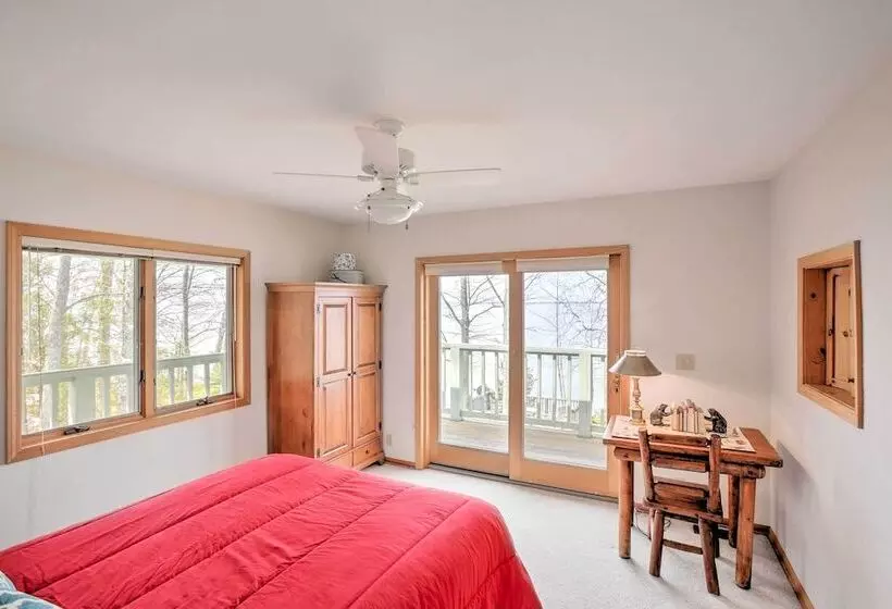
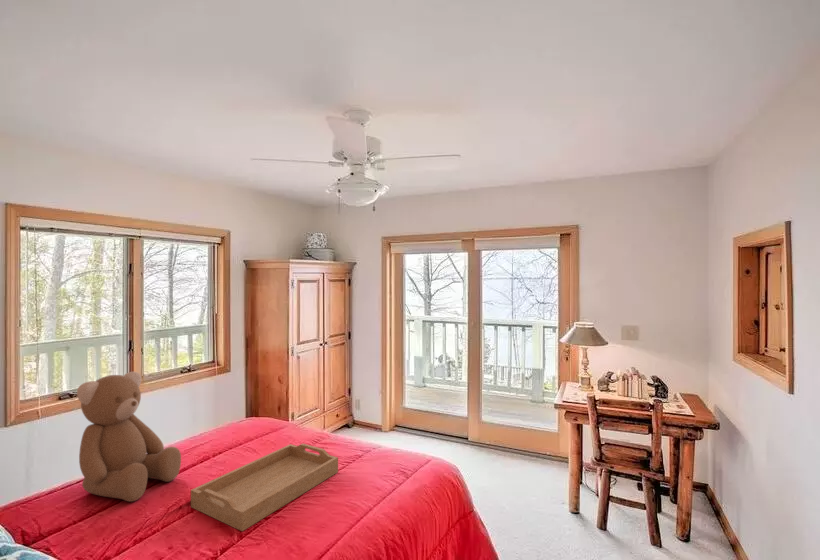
+ teddy bear (125, 430)
+ serving tray (270, 477)
